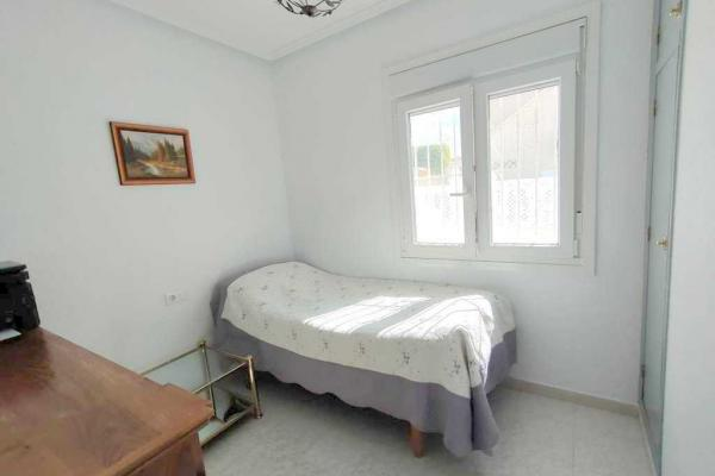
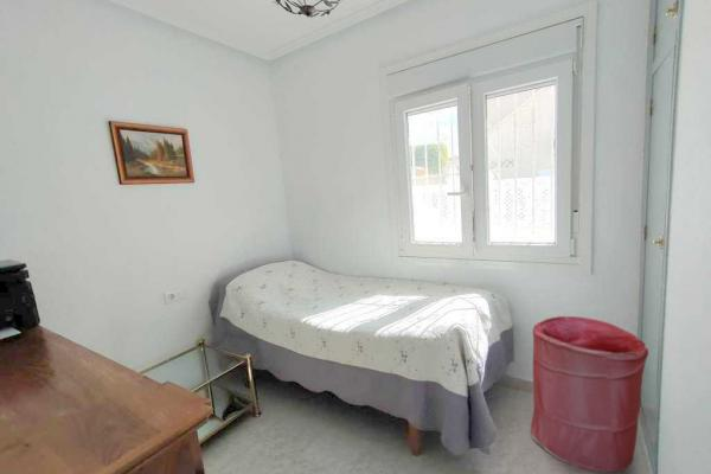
+ laundry hamper (583, 385)
